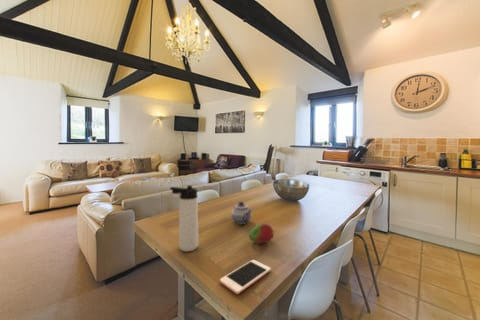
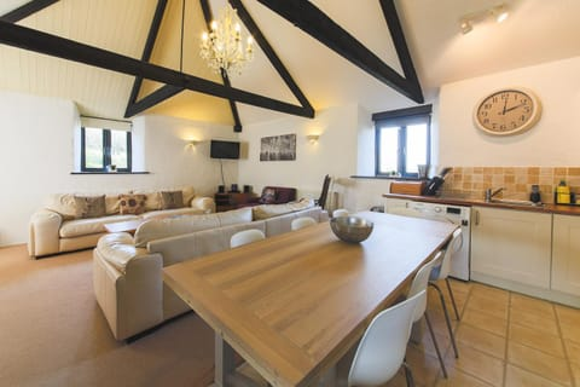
- thermos bottle (184, 217)
- cell phone (246, 274)
- fruit (261, 233)
- teapot (241, 211)
